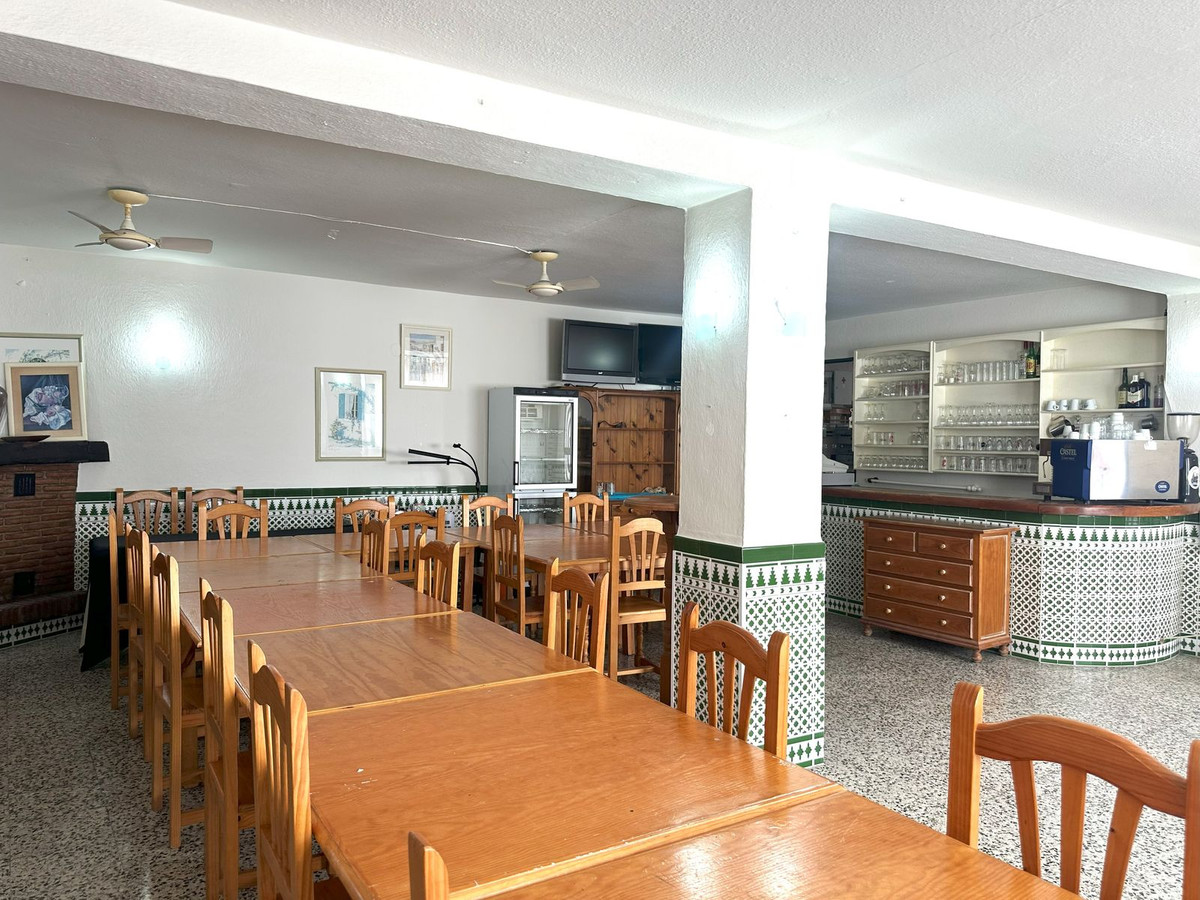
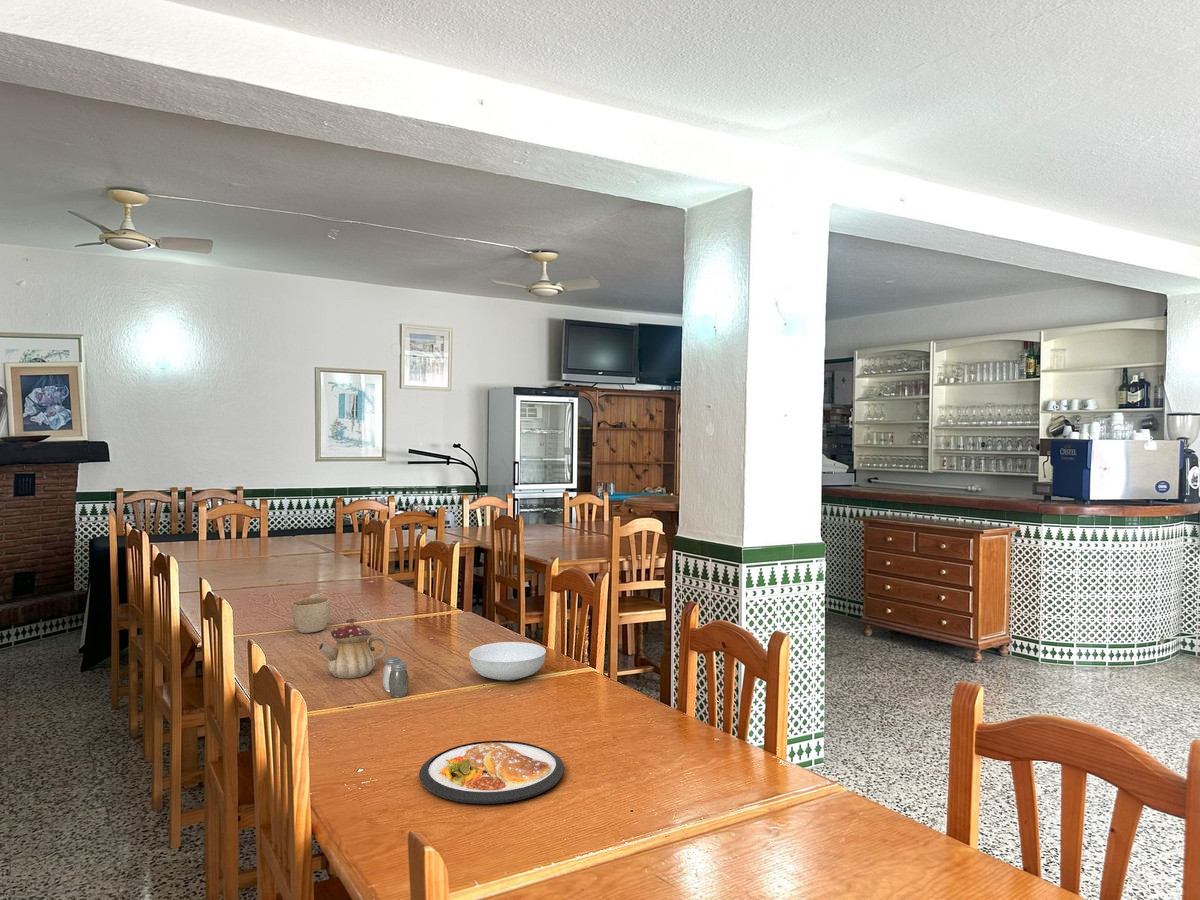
+ serving bowl (507, 663)
+ dish (492, 765)
+ cup (313, 613)
+ salt and pepper shaker (395, 676)
+ teapot (354, 645)
